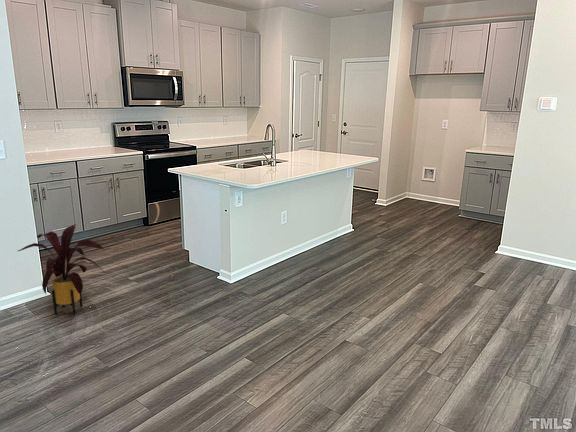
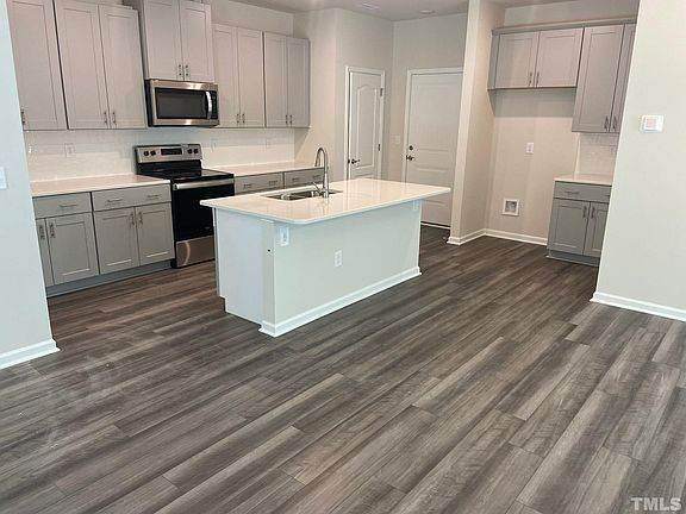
- house plant (61, 271)
